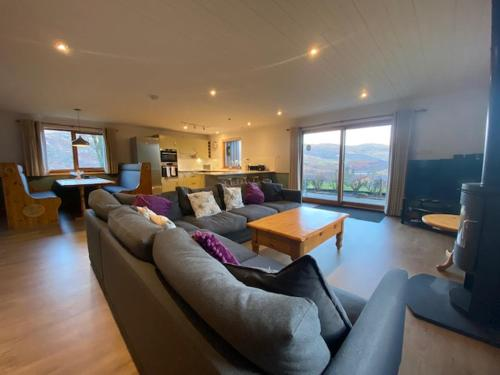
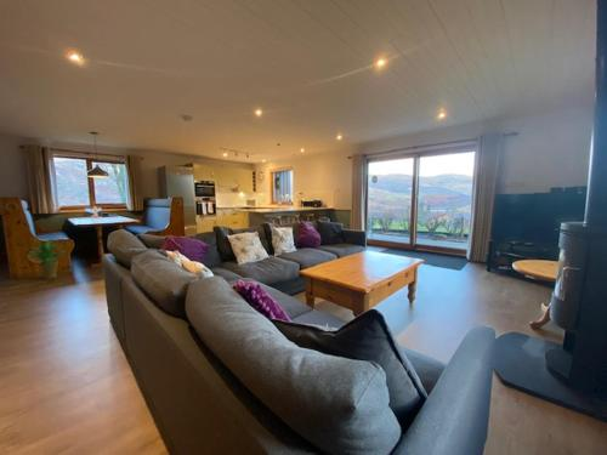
+ potted plant (49, 257)
